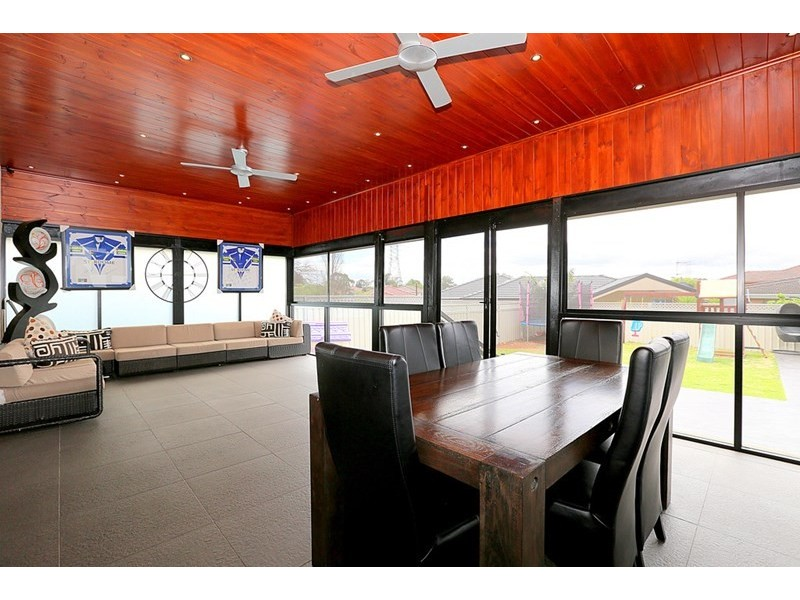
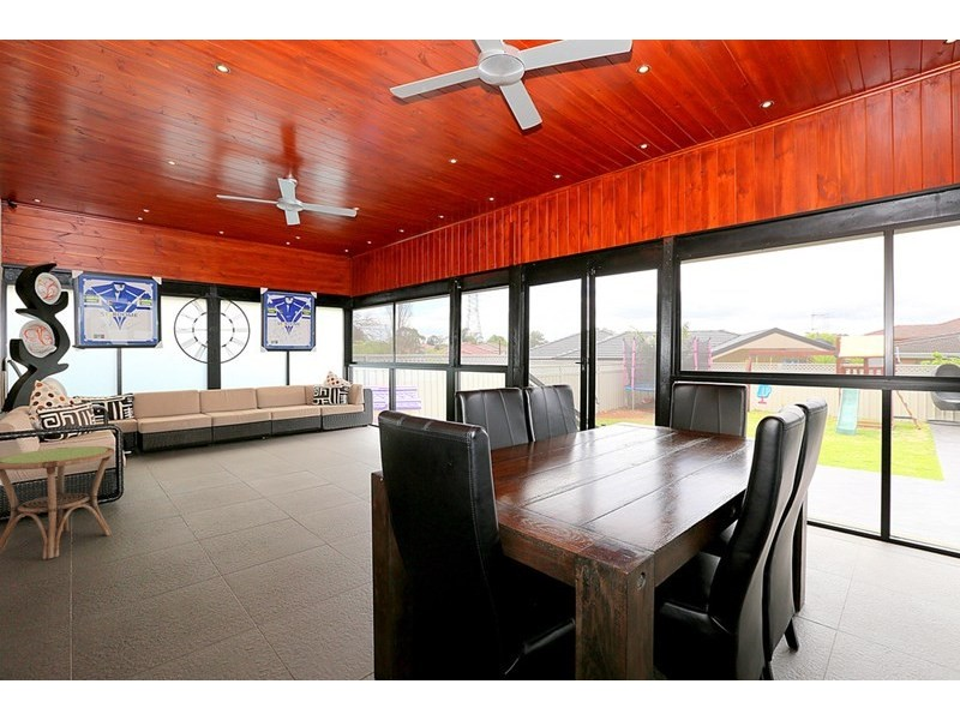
+ side table (56, 498)
